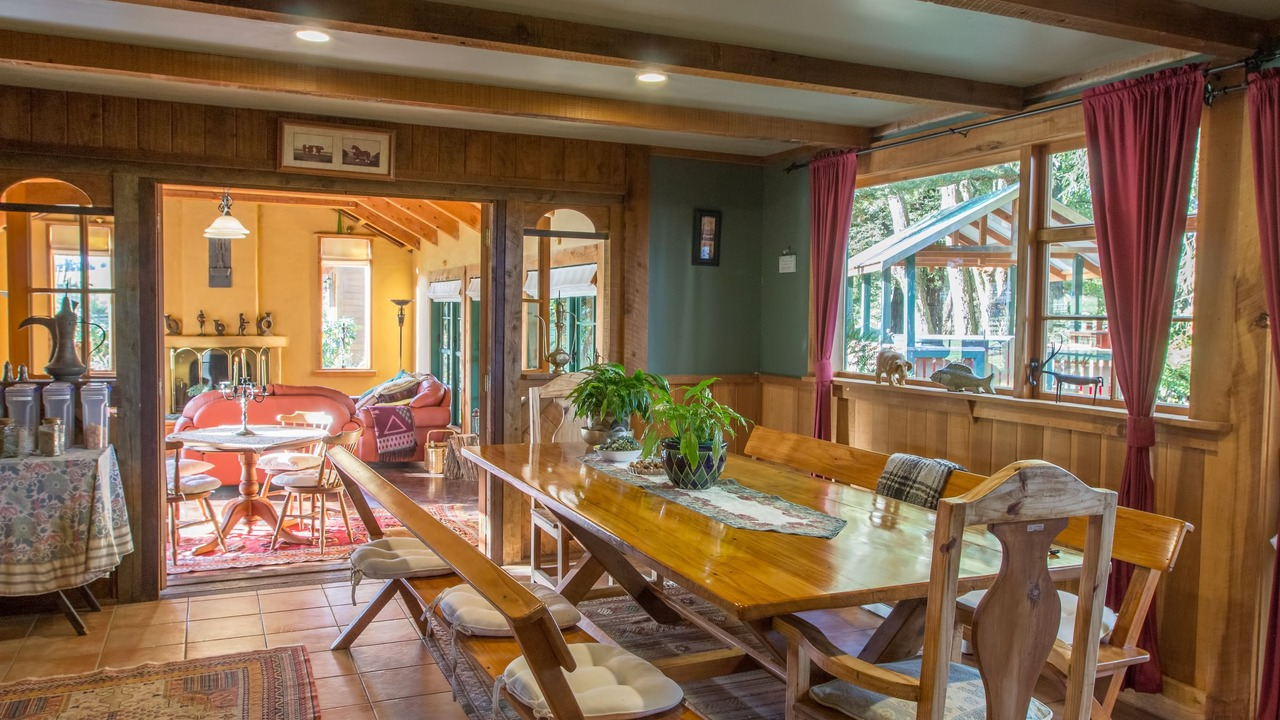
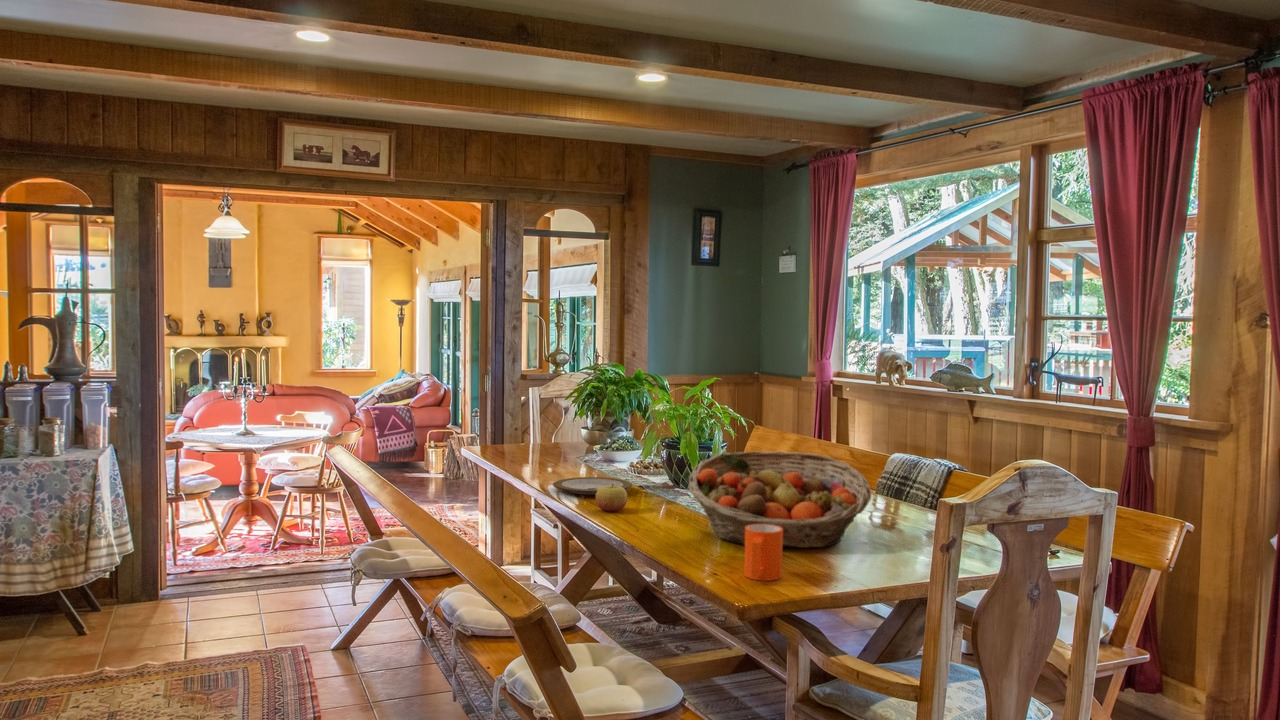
+ fruit basket (778, 497)
+ apple (611, 497)
+ plate (592, 487)
+ mug (765, 553)
